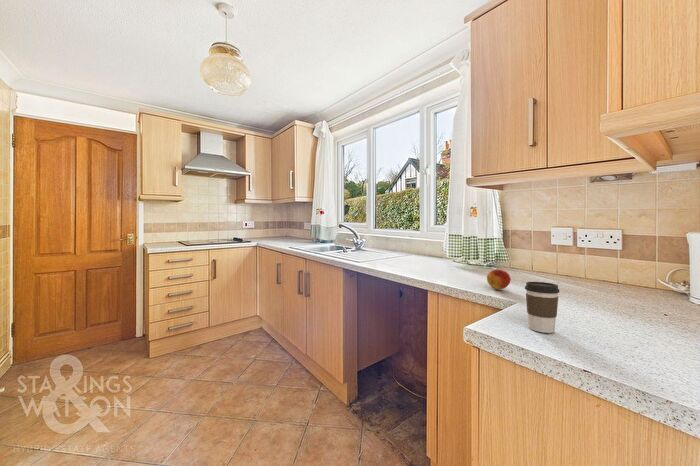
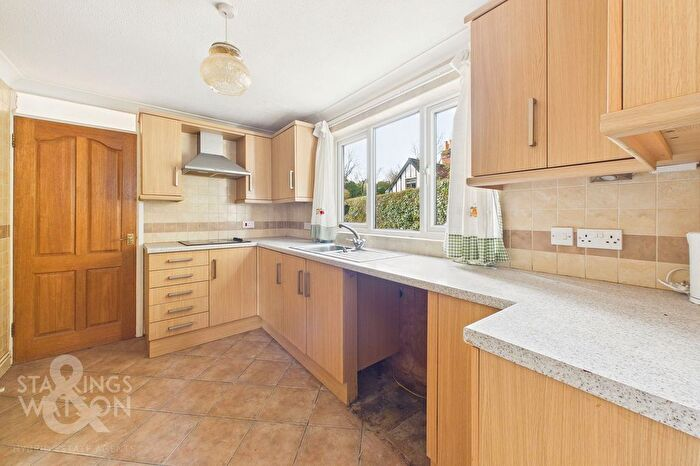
- fruit (498, 279)
- coffee cup (541, 306)
